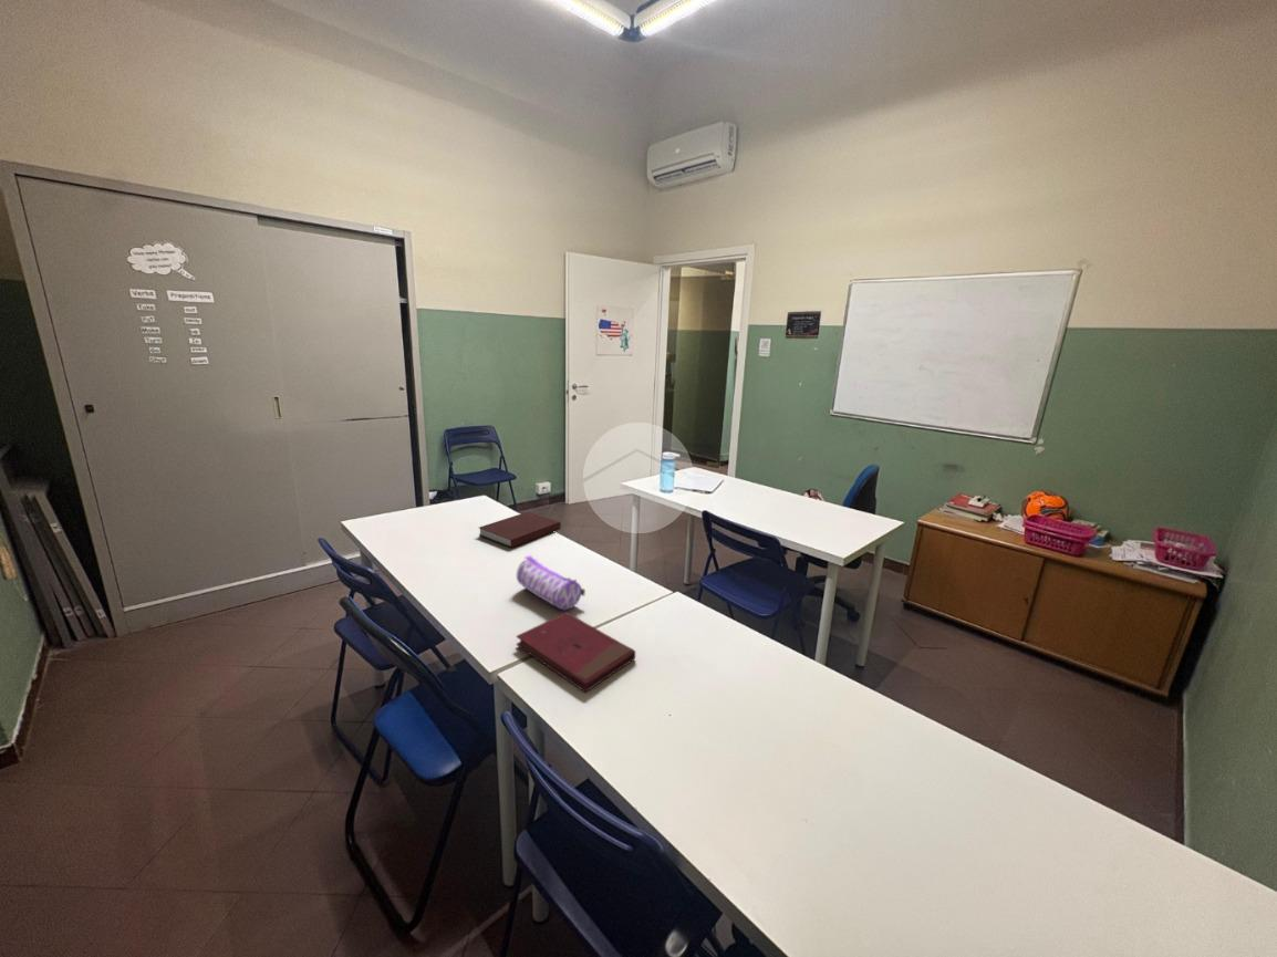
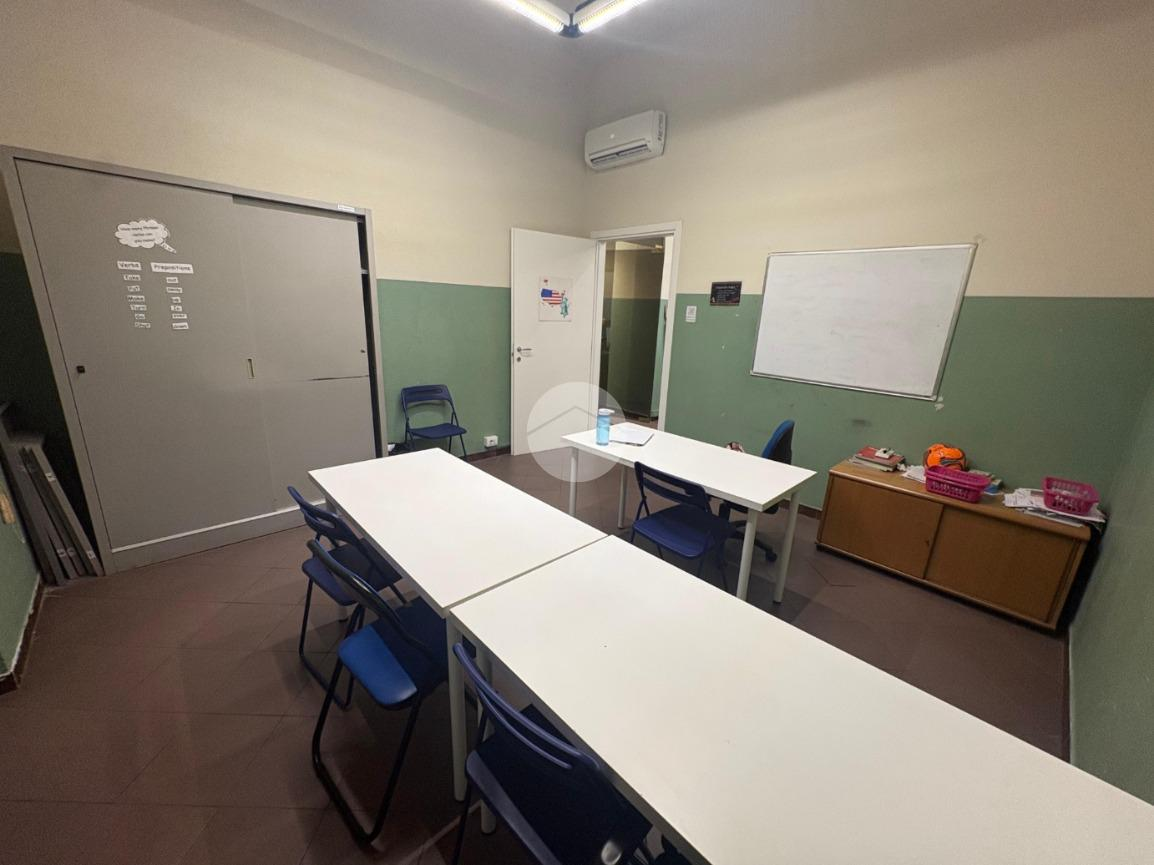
- notebook (520, 528)
- book (574, 647)
- pencil case (548, 582)
